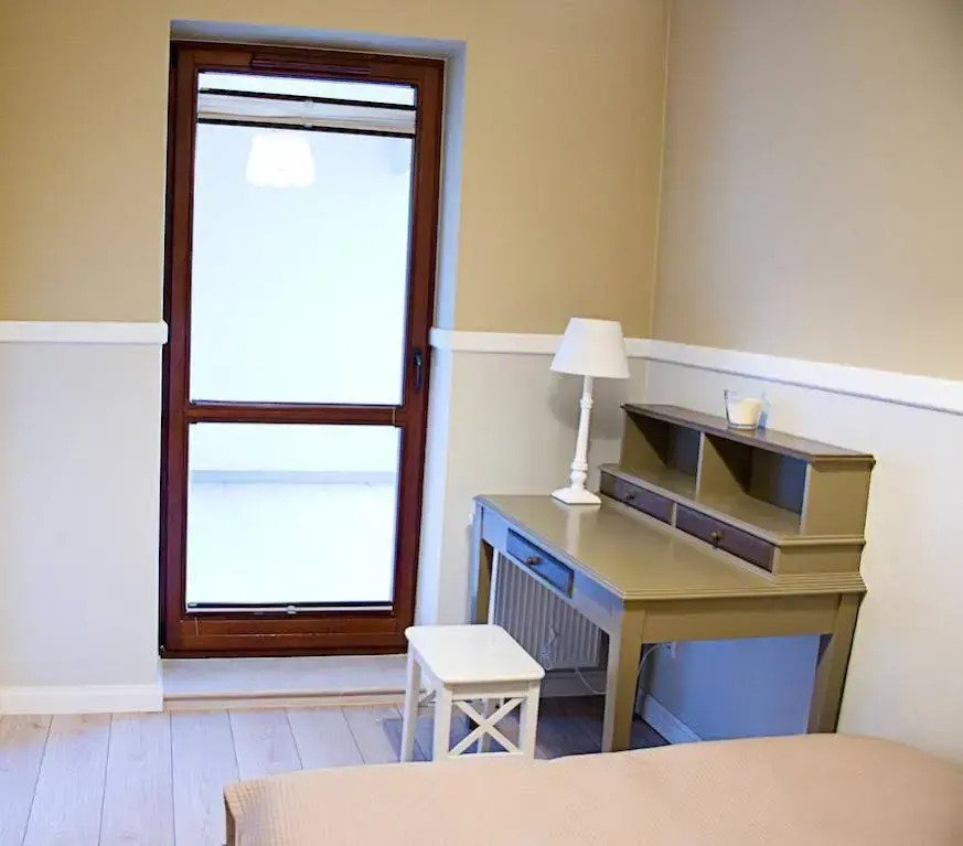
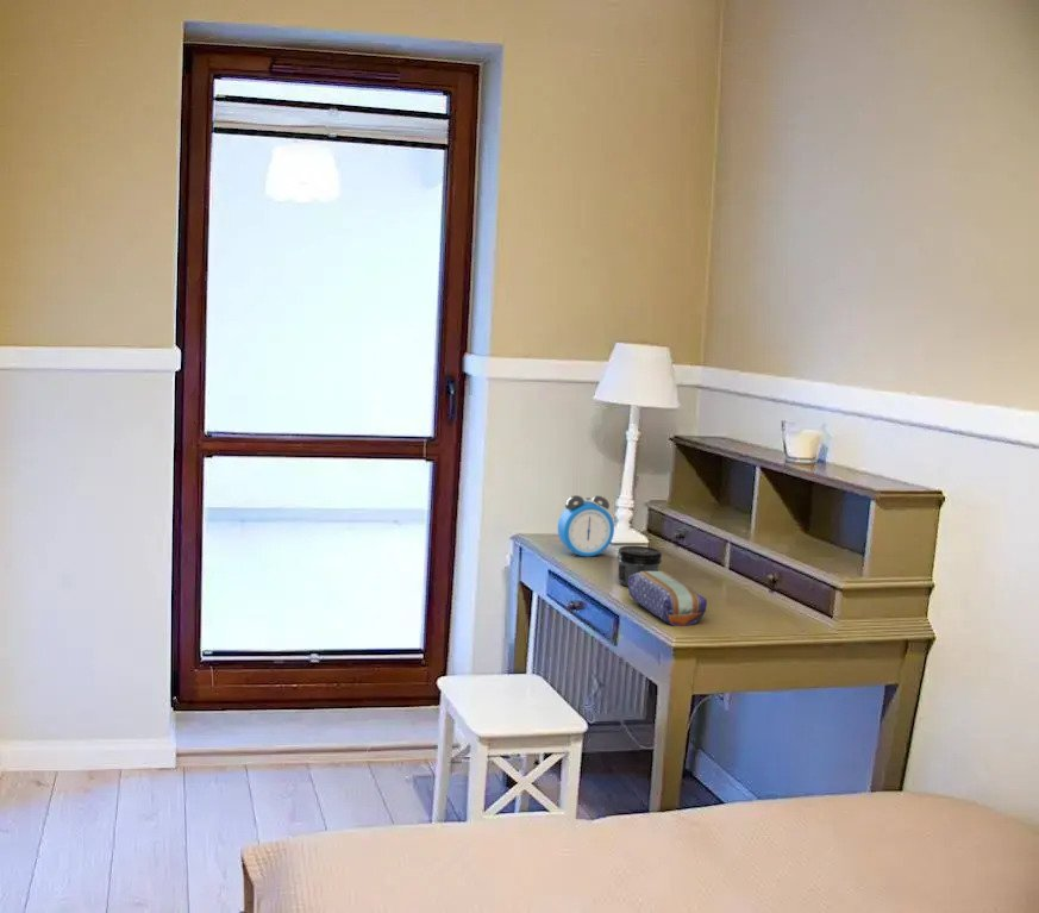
+ alarm clock (586, 525)
+ jar (638, 567)
+ pencil case (665, 595)
